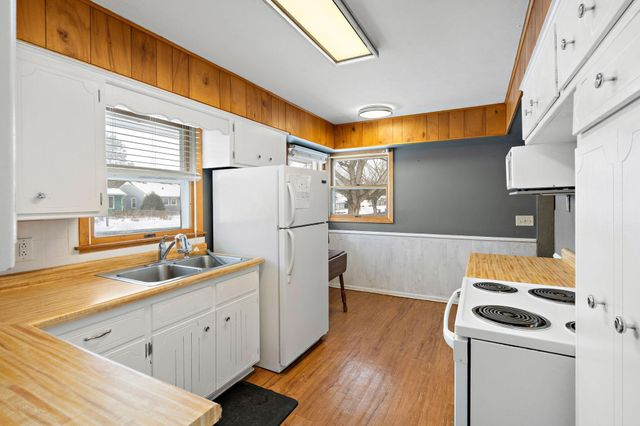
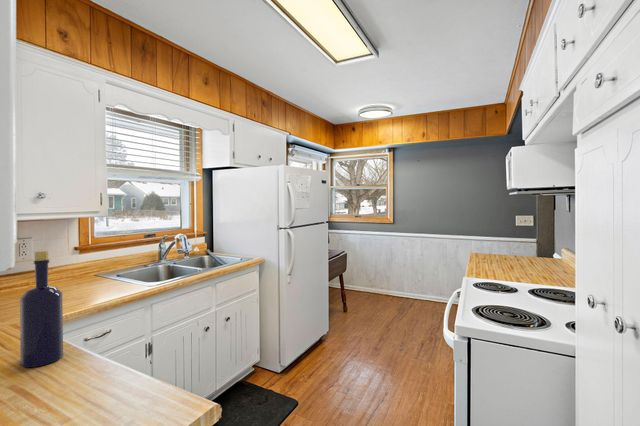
+ bottle (41, 305)
